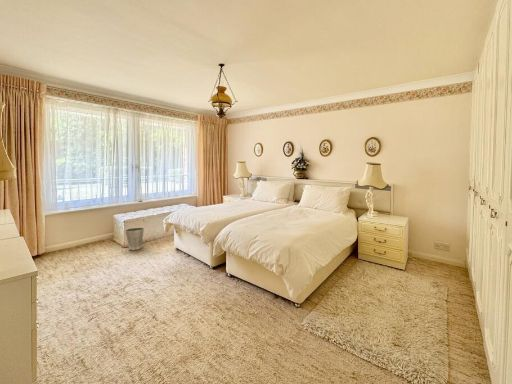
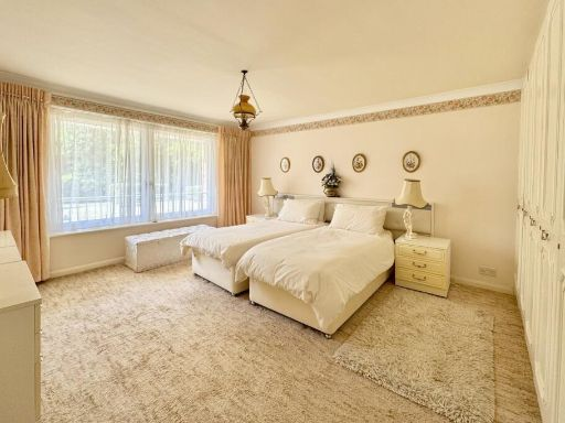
- waste basket (134, 238)
